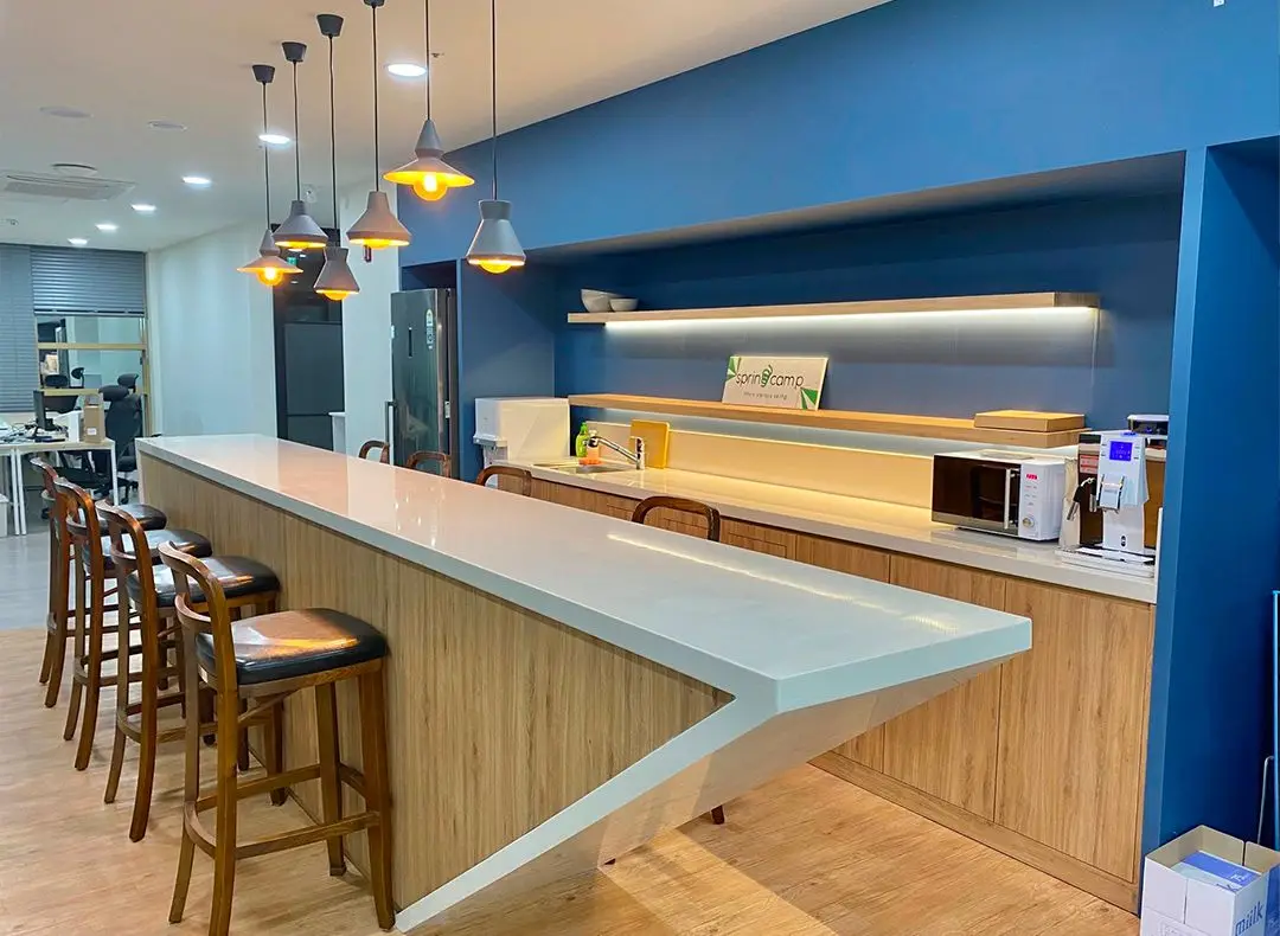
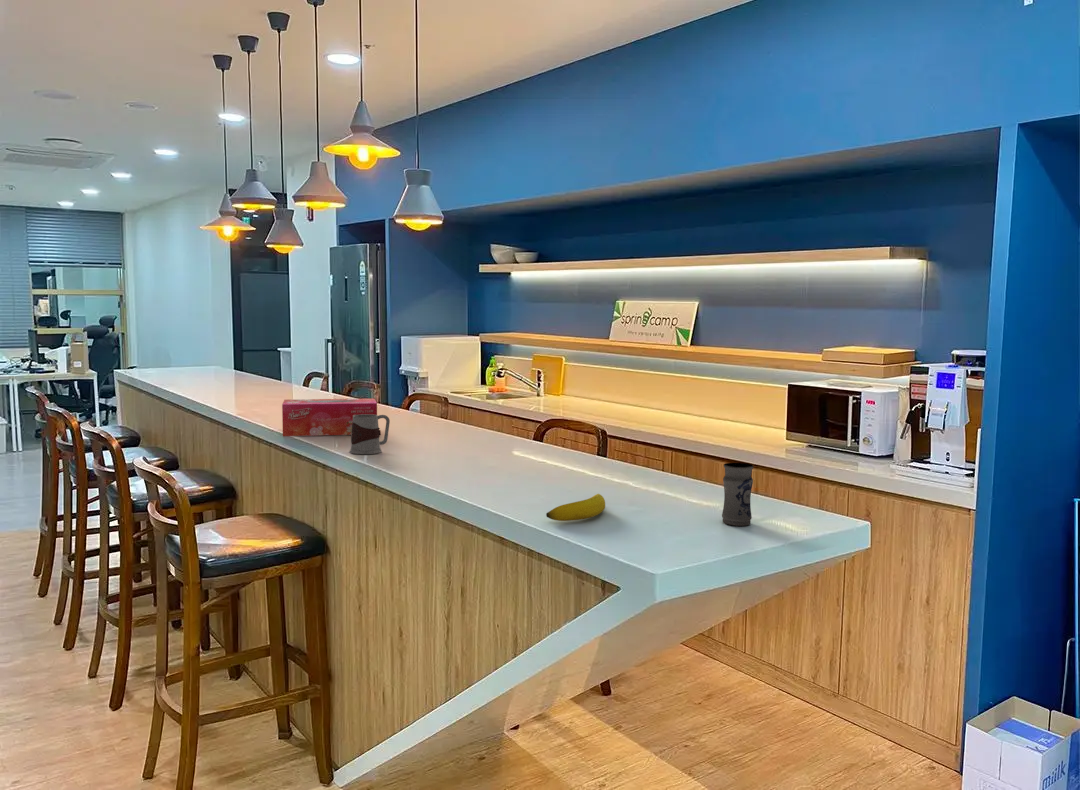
+ banana (583, 504)
+ jar (737, 493)
+ mug (370, 433)
+ tissue box (330, 416)
